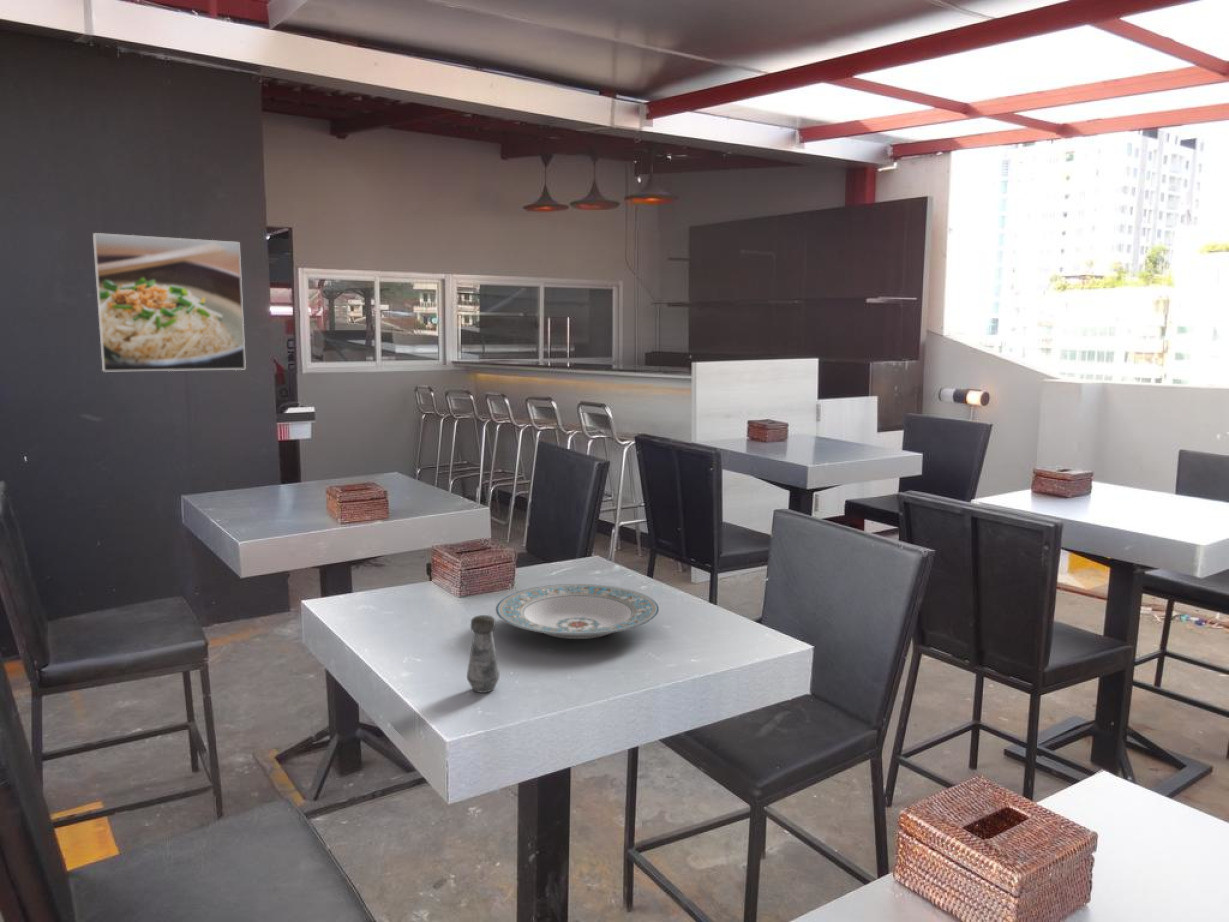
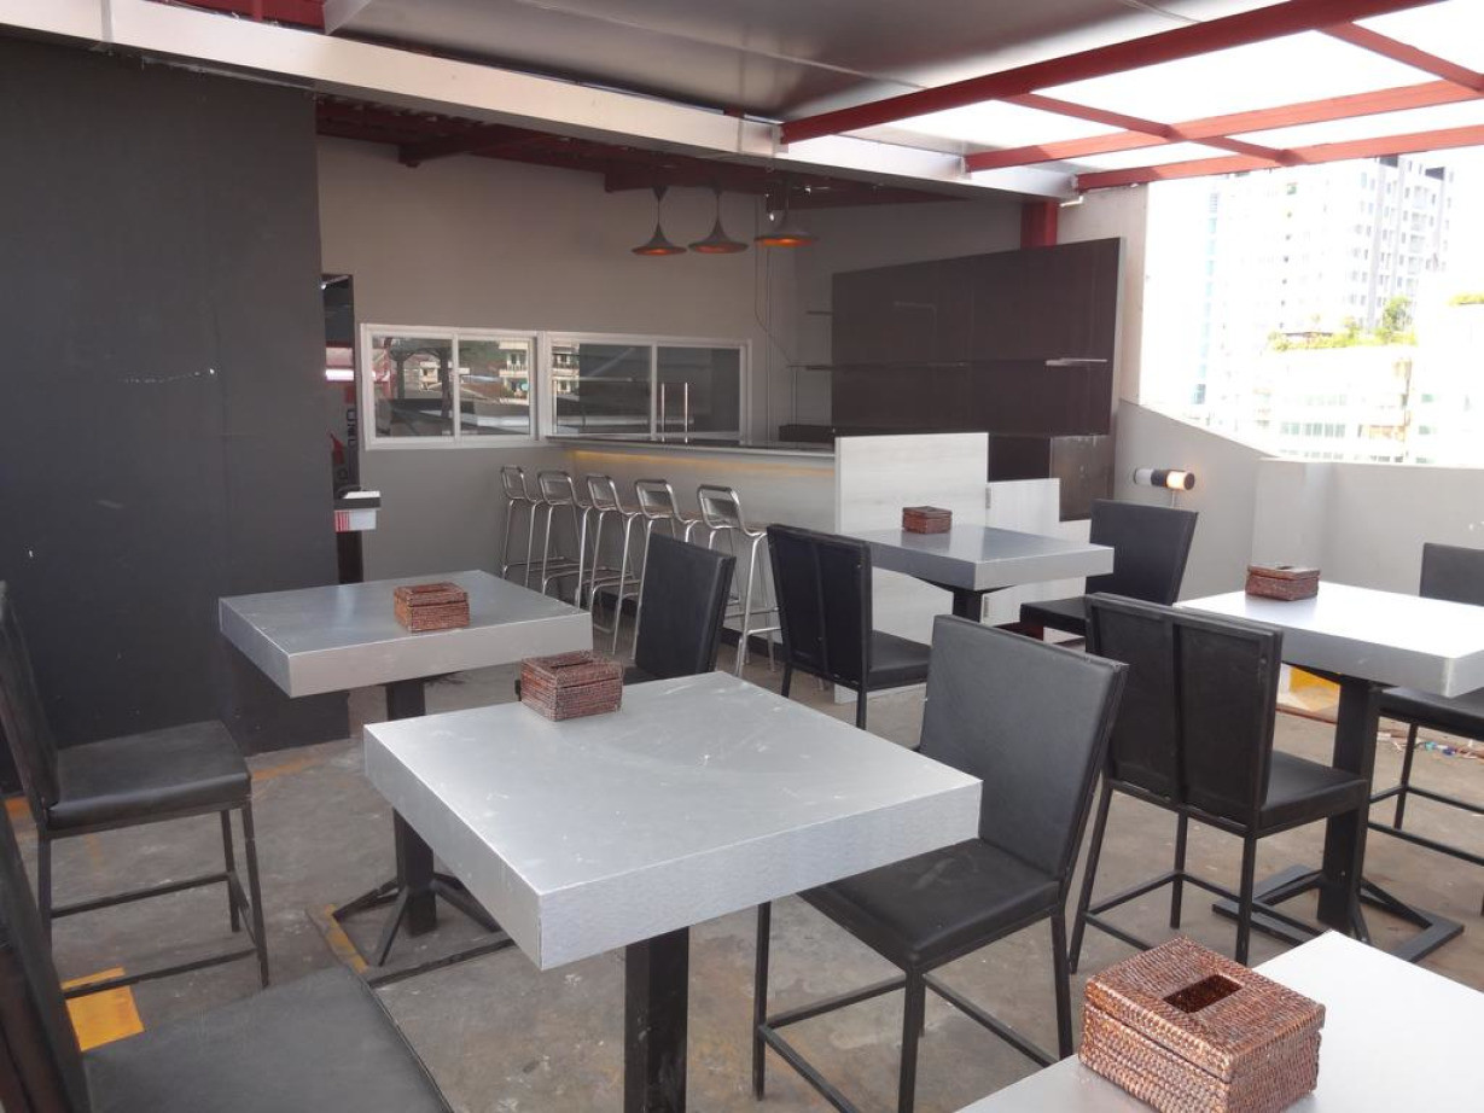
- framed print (173, 304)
- plate (577, 616)
- salt shaker (483, 652)
